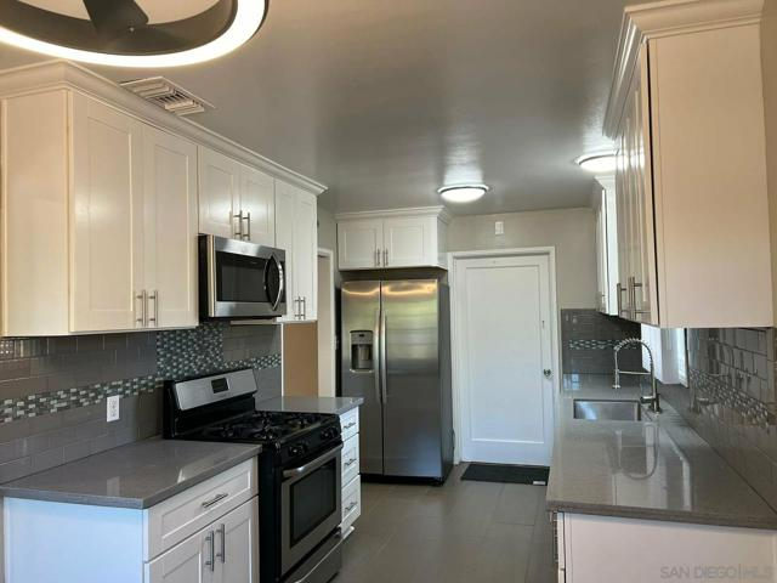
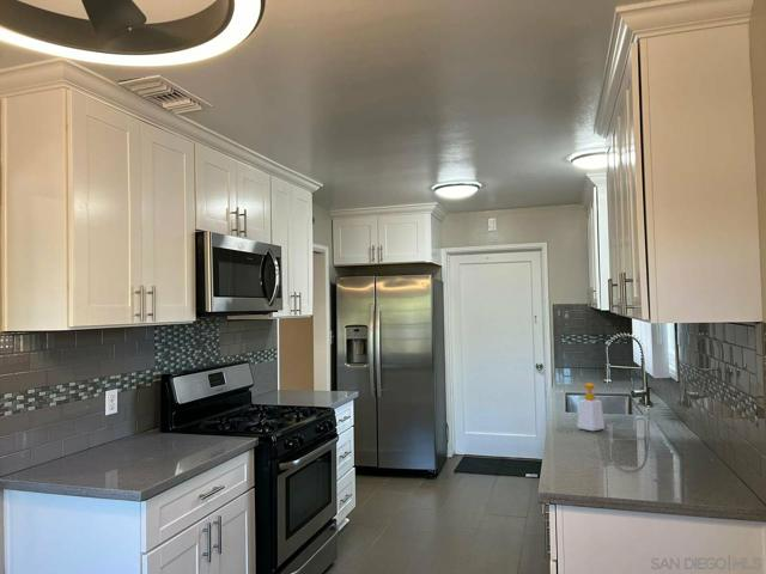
+ soap bottle (586, 405)
